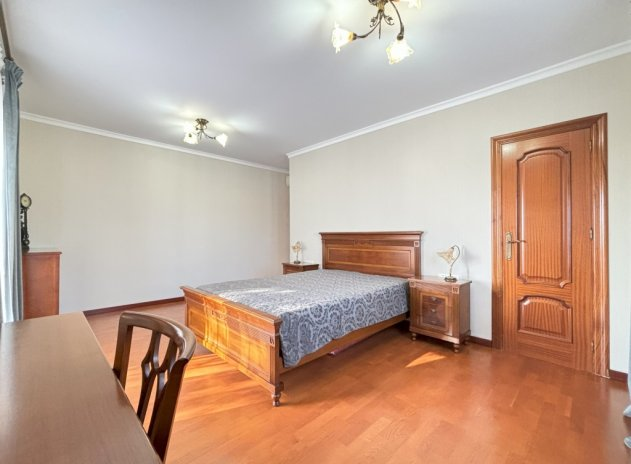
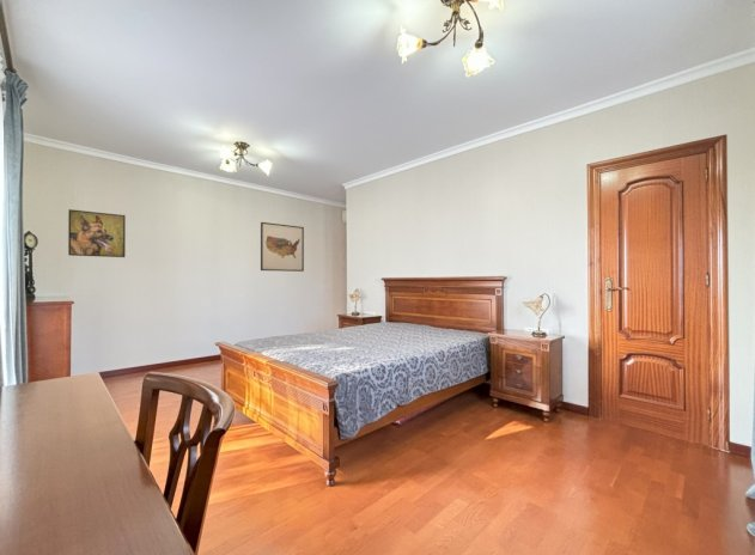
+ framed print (97, 234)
+ wall art (282, 248)
